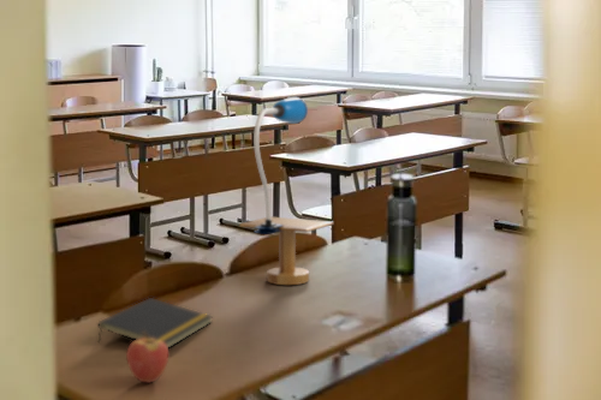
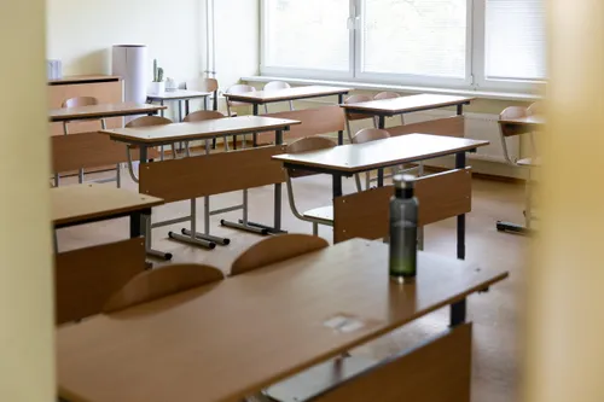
- fruit (148, 356)
- desk lamp (268, 191)
- notepad (157, 321)
